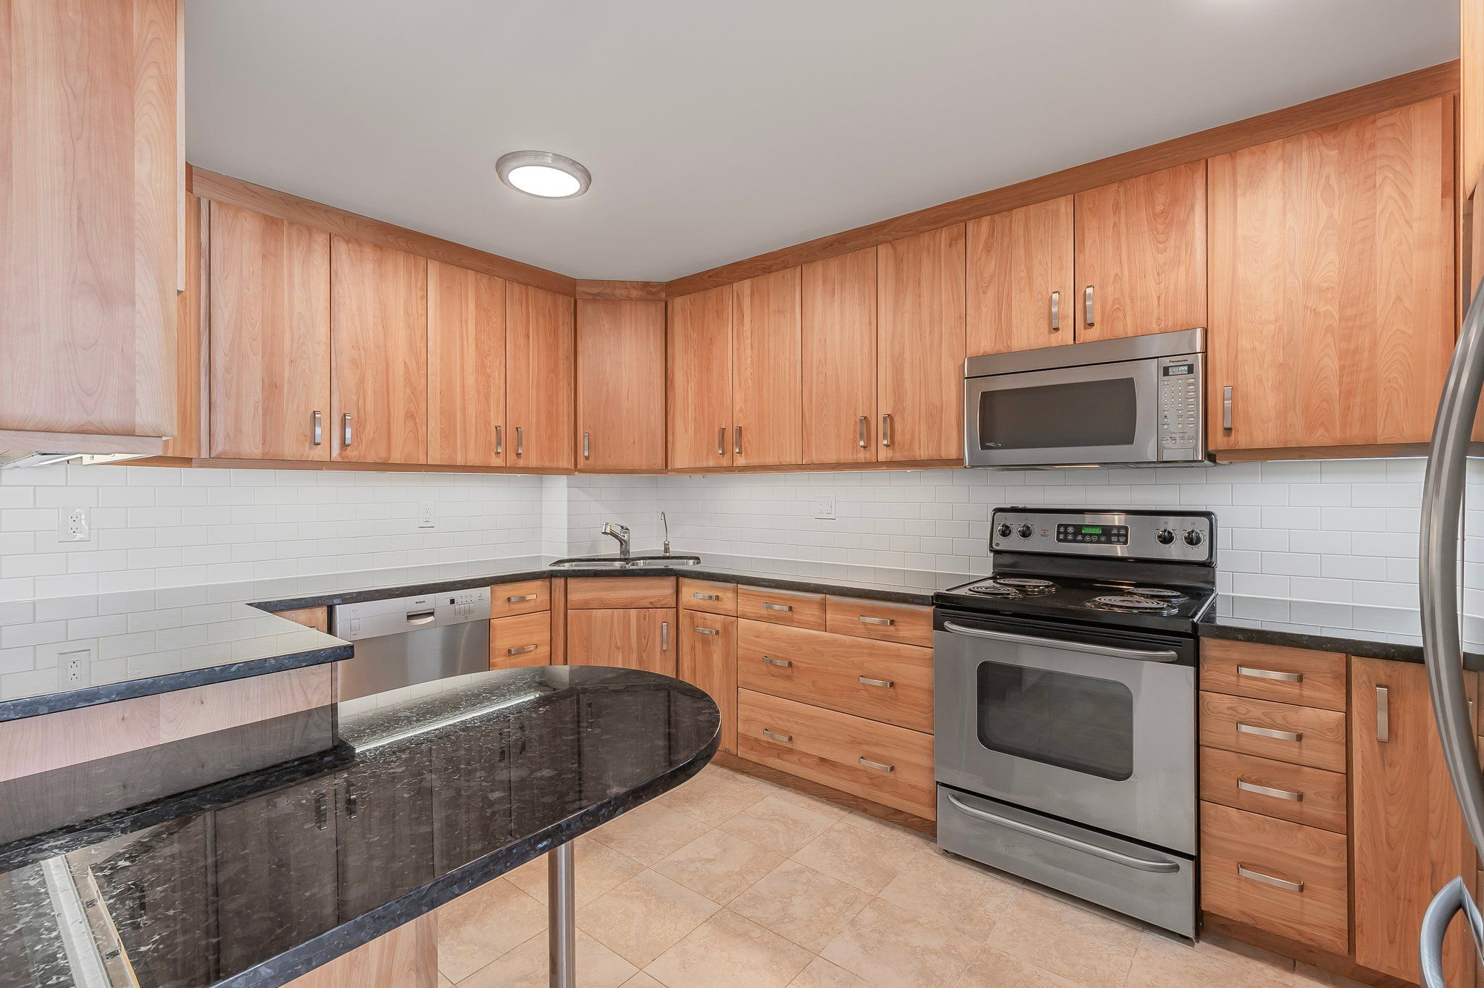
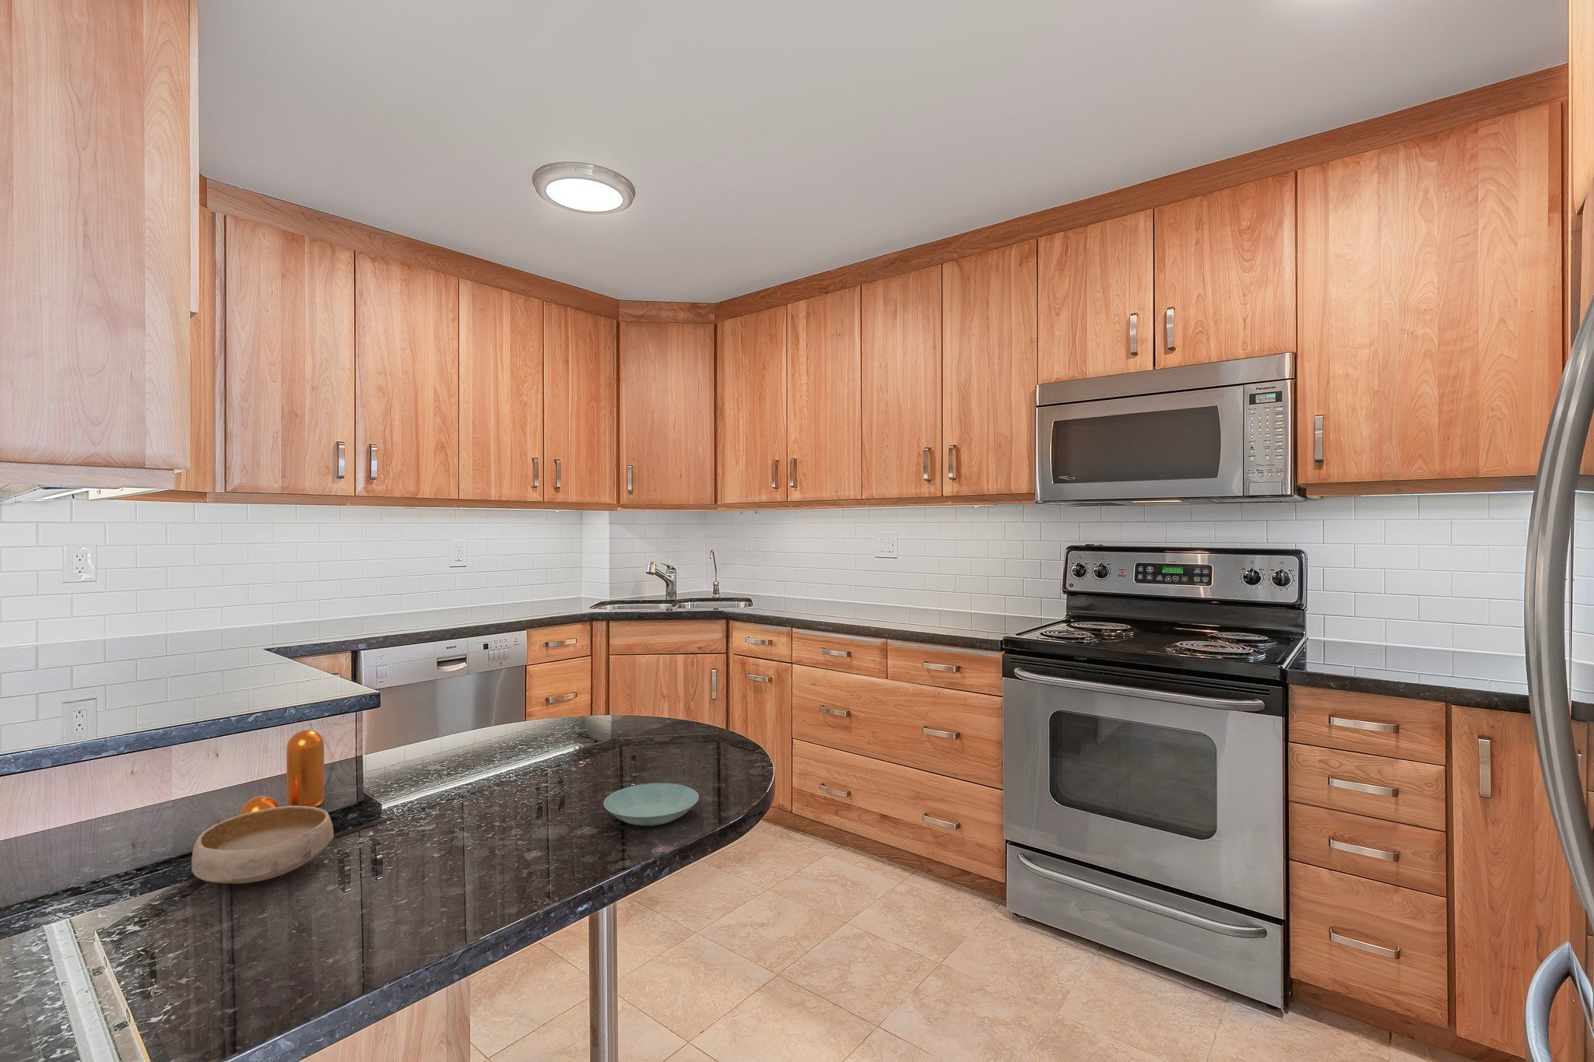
+ saucer (652, 807)
+ bowl (264, 846)
+ pepper shaker (287, 773)
